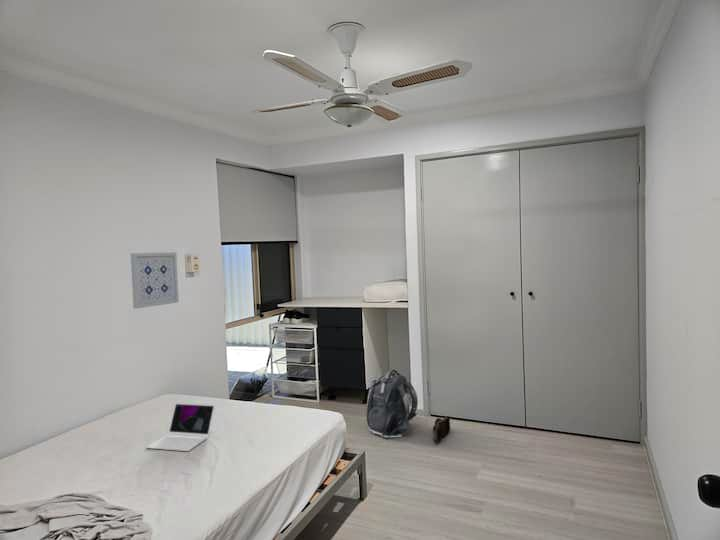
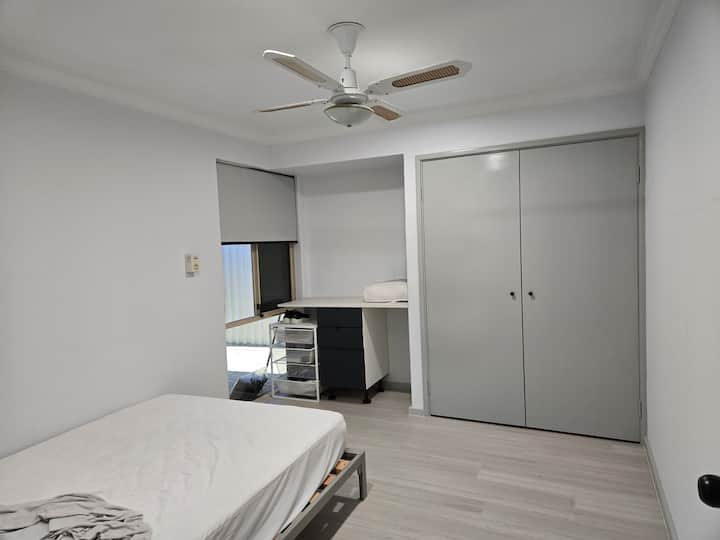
- backpack (390, 399)
- shoe (440, 428)
- wall art (155, 279)
- laptop (181, 423)
